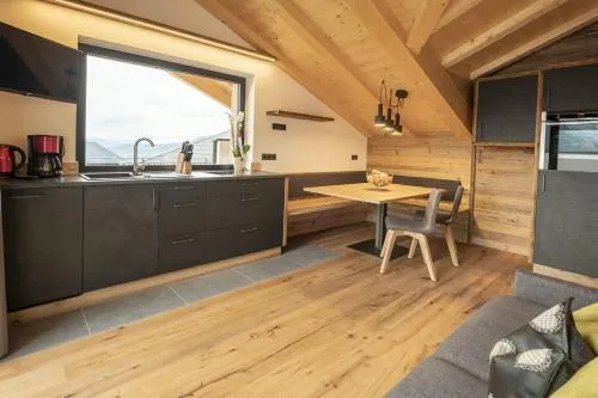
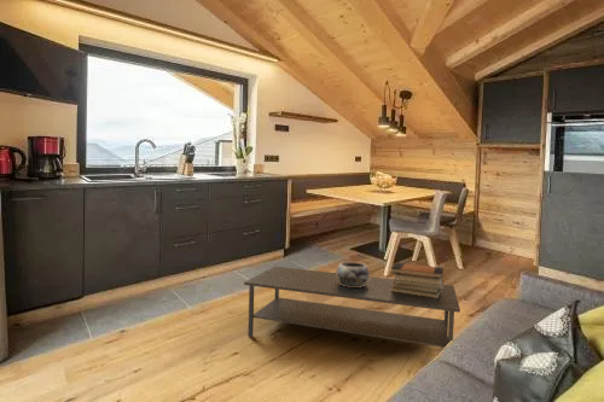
+ coffee table (349, 310)
+ book stack (417, 279)
+ decorative bowl (353, 273)
